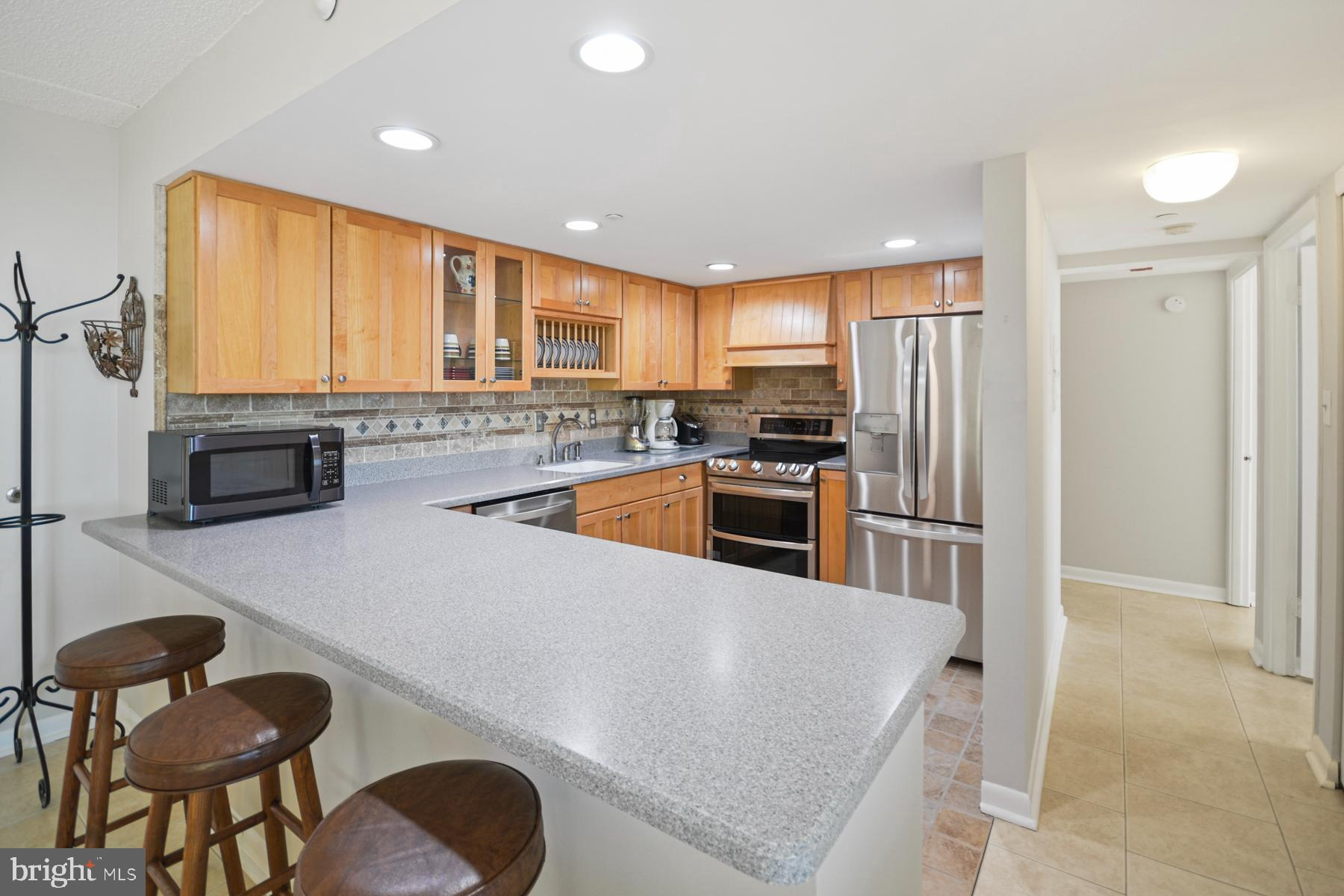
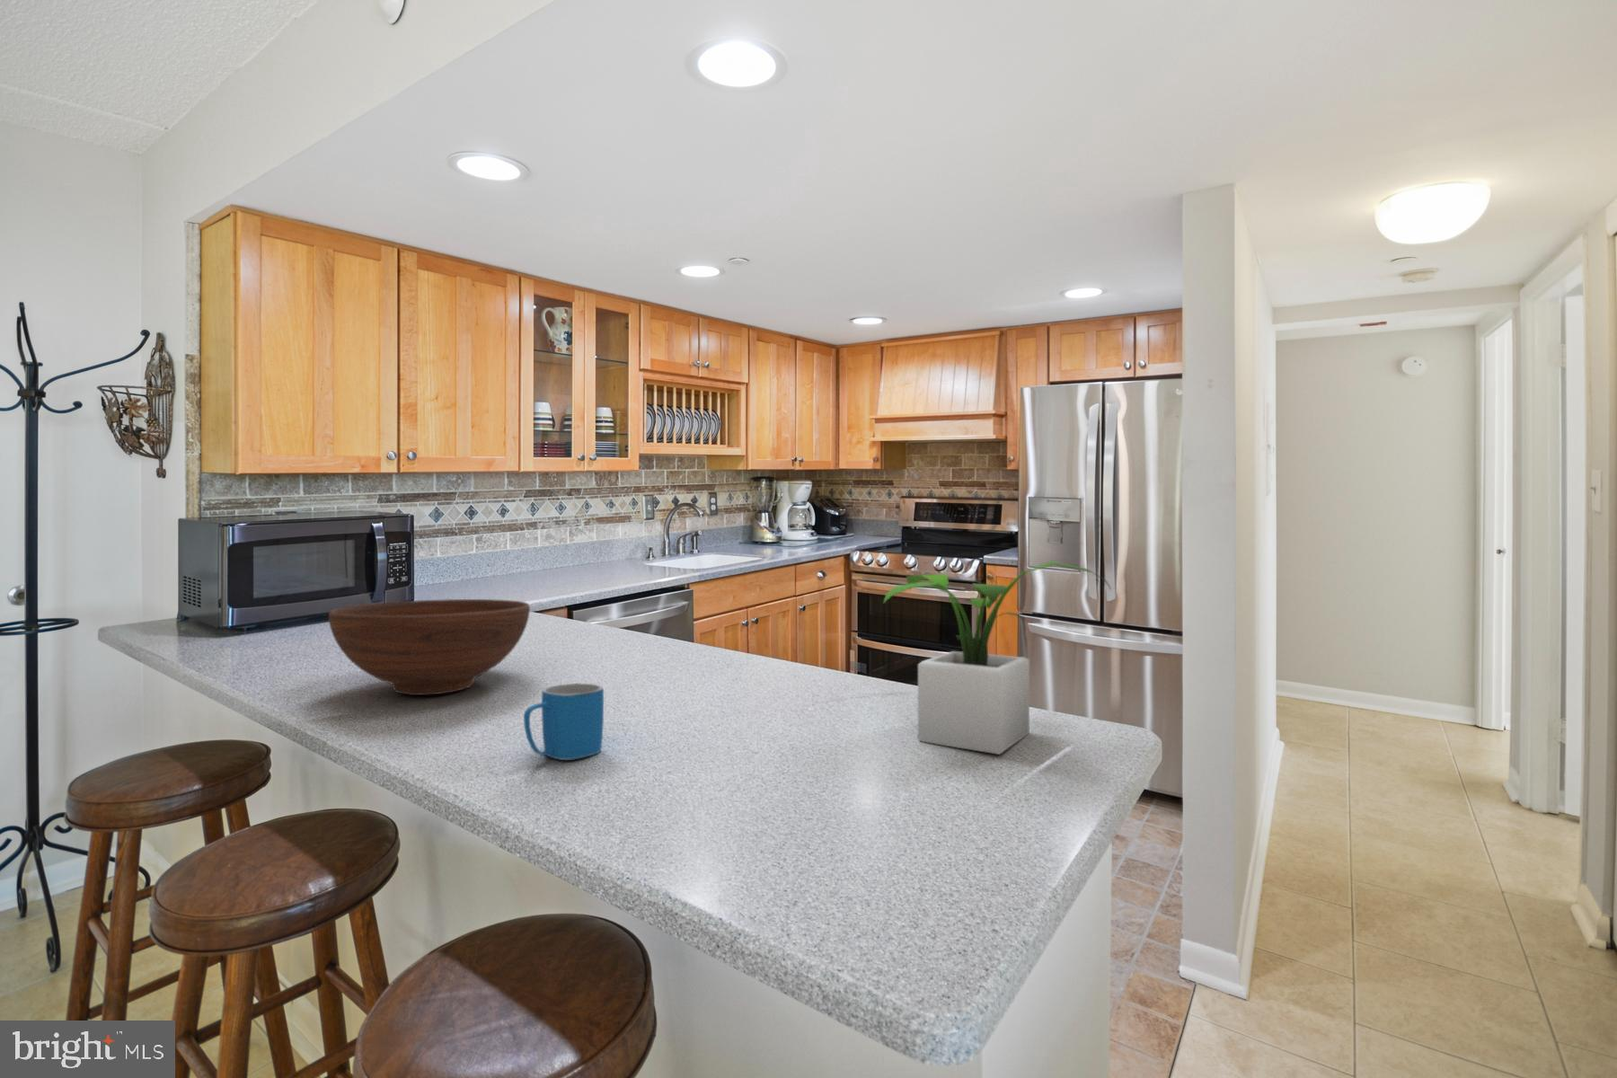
+ potted plant (984, 651)
+ fruit bowl (434, 647)
+ mug (562, 722)
